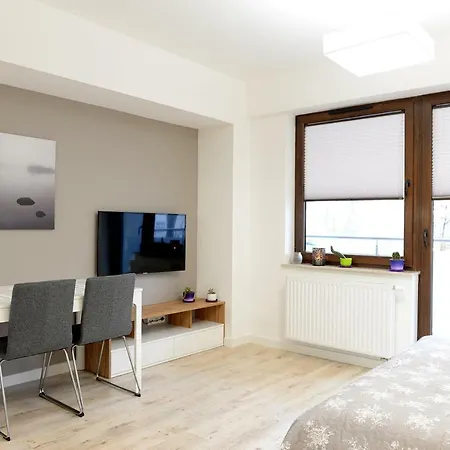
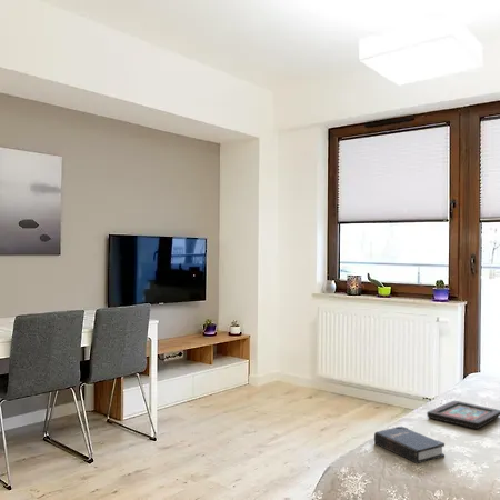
+ hardback book (408, 443)
+ religious icon (464, 413)
